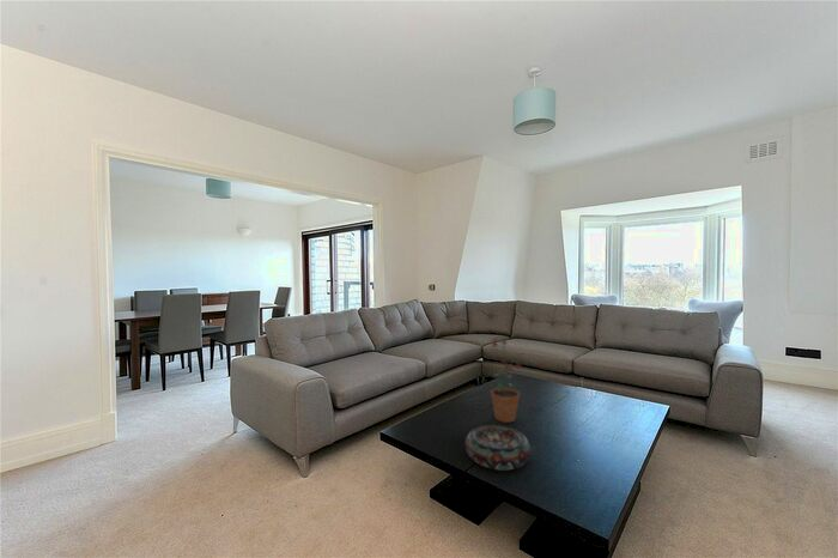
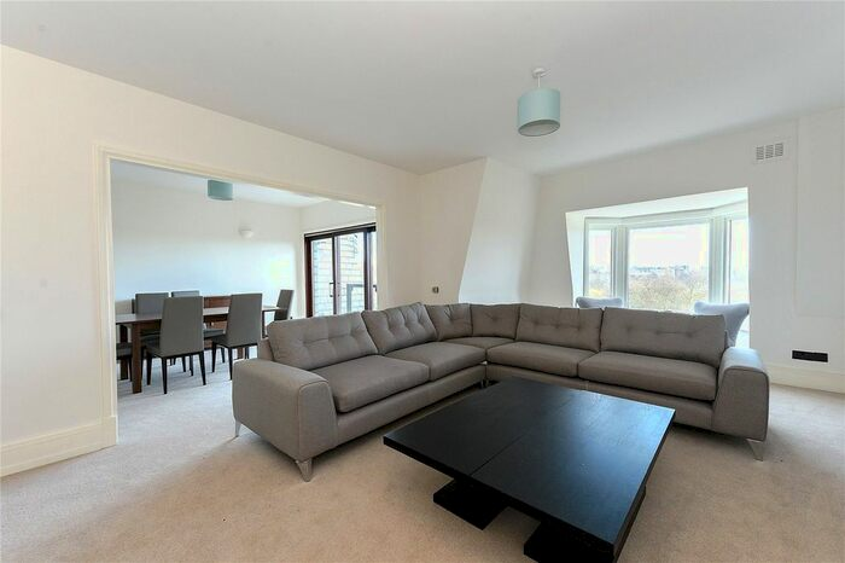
- decorative bowl (497, 445)
- potted plant (505, 378)
